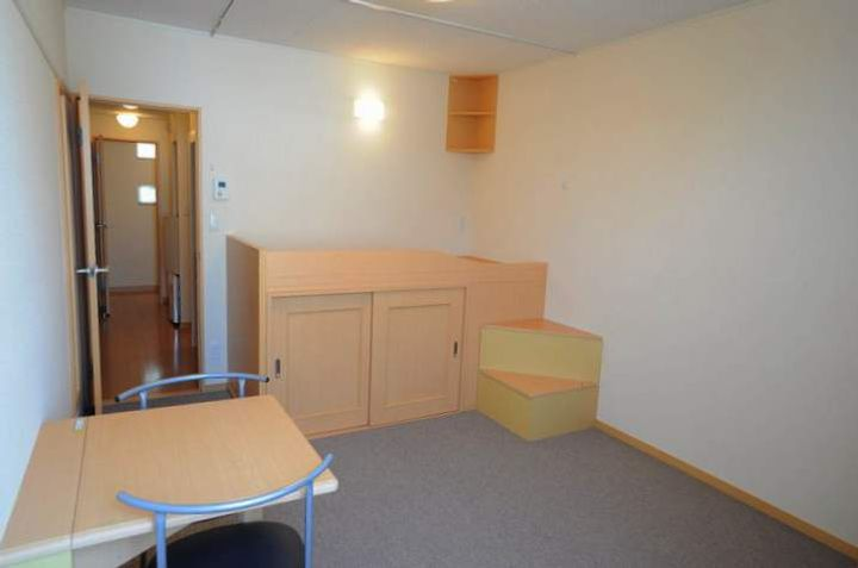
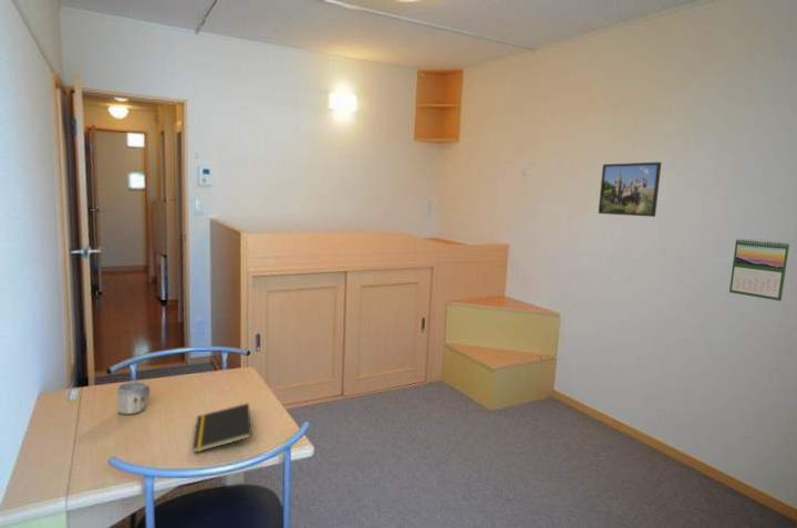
+ mug (135, 395)
+ calendar (758, 268)
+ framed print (628, 189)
+ notepad (222, 425)
